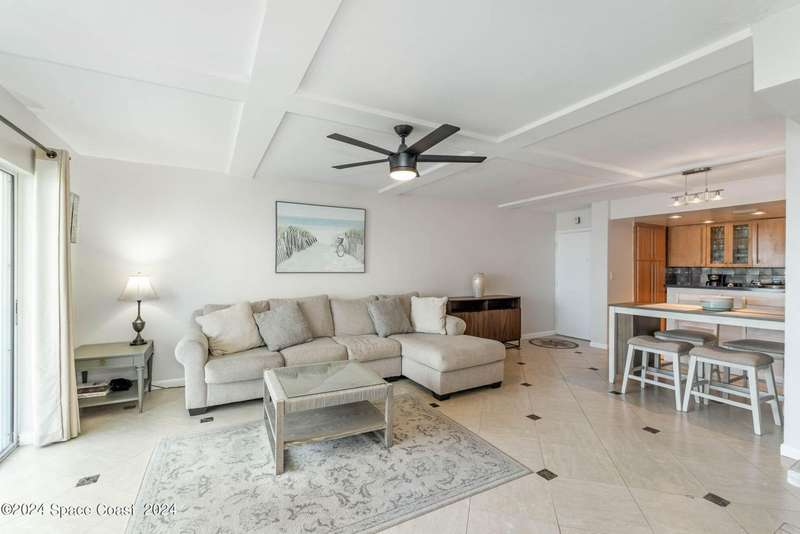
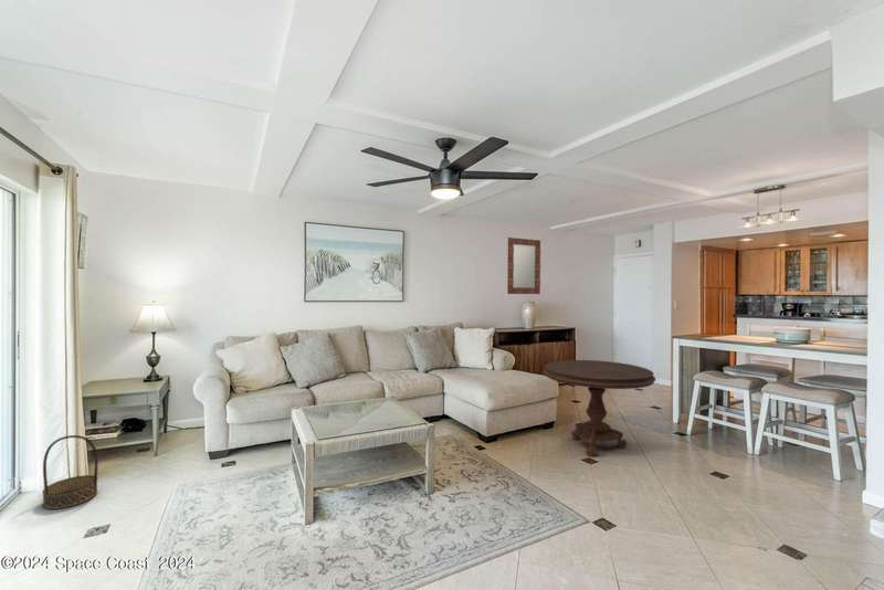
+ side table (596, 407)
+ home mirror (524, 266)
+ basket (75, 476)
